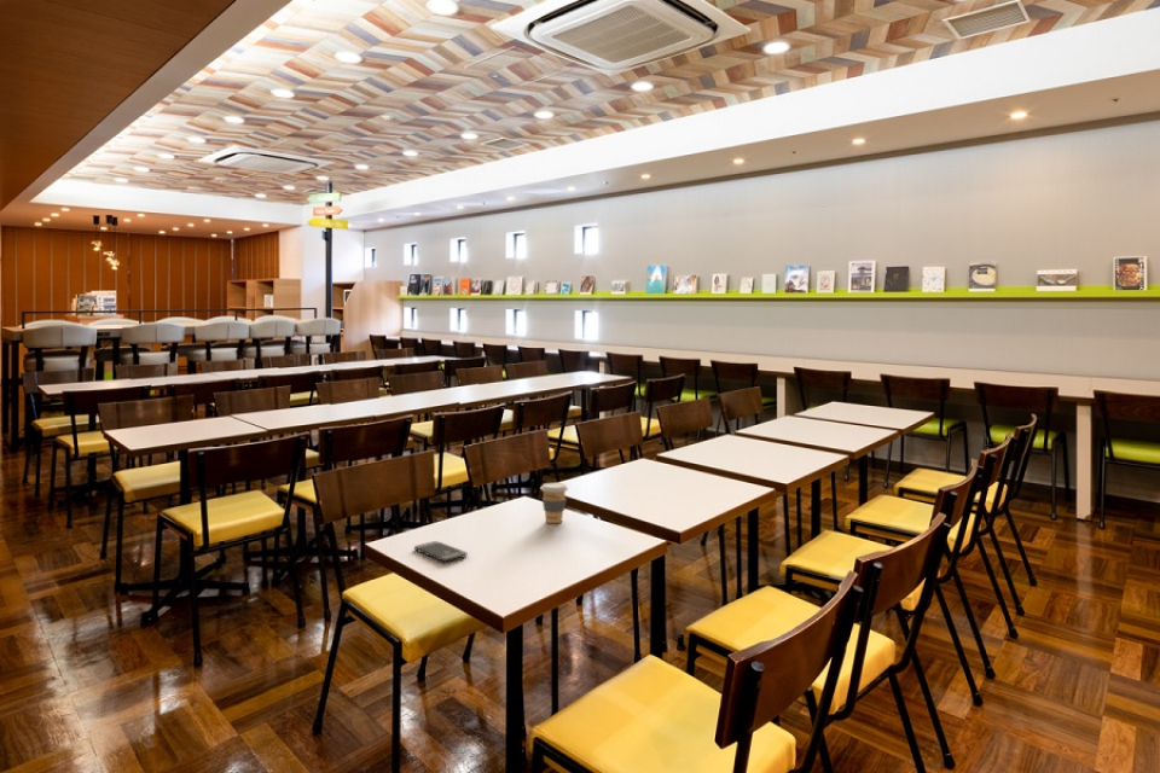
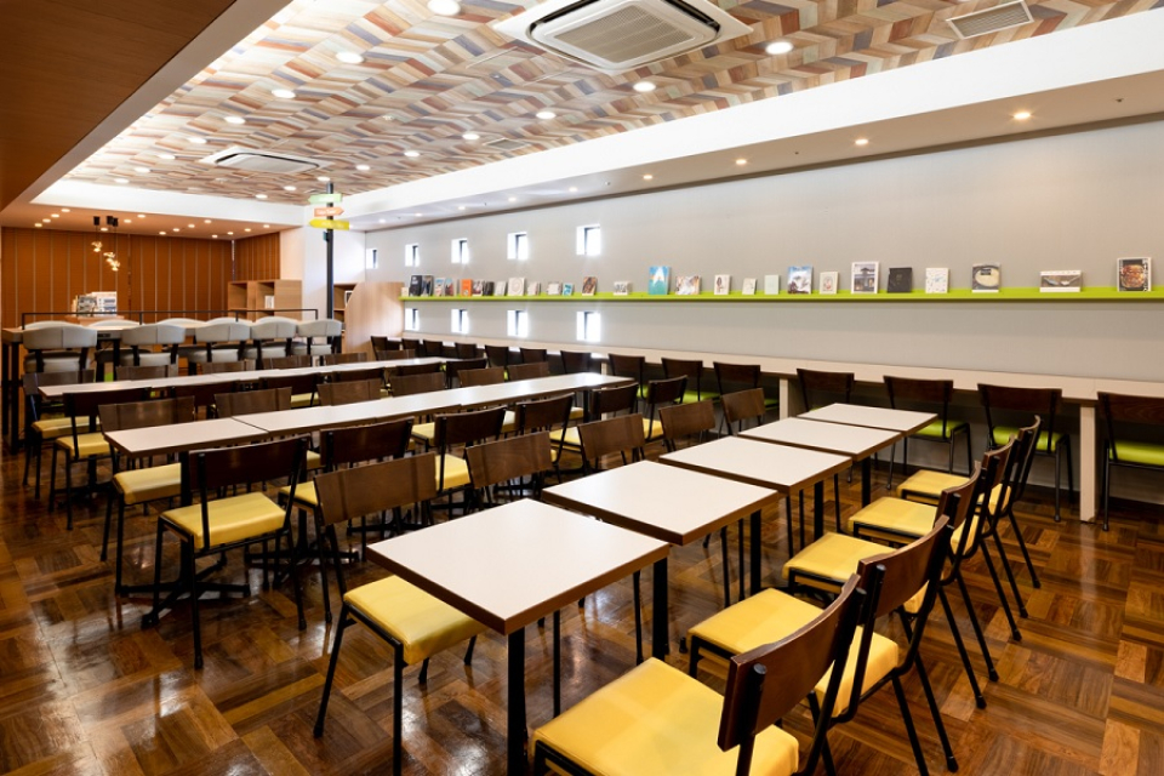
- smartphone (440, 551)
- coffee cup (553, 502)
